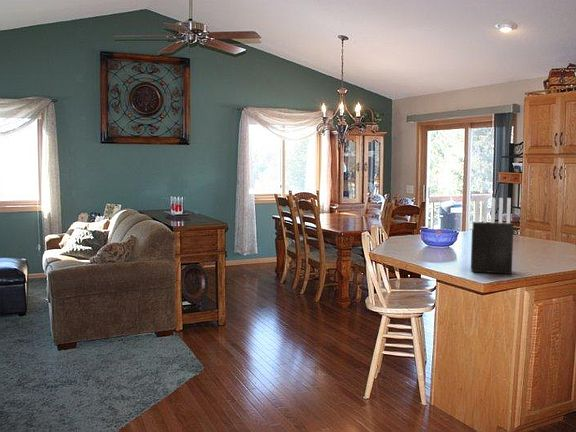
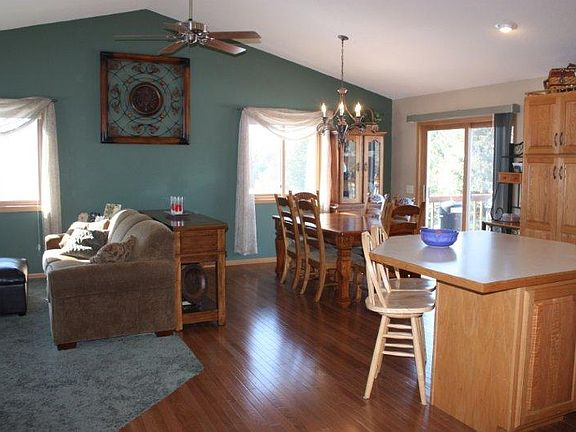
- knife block (491, 234)
